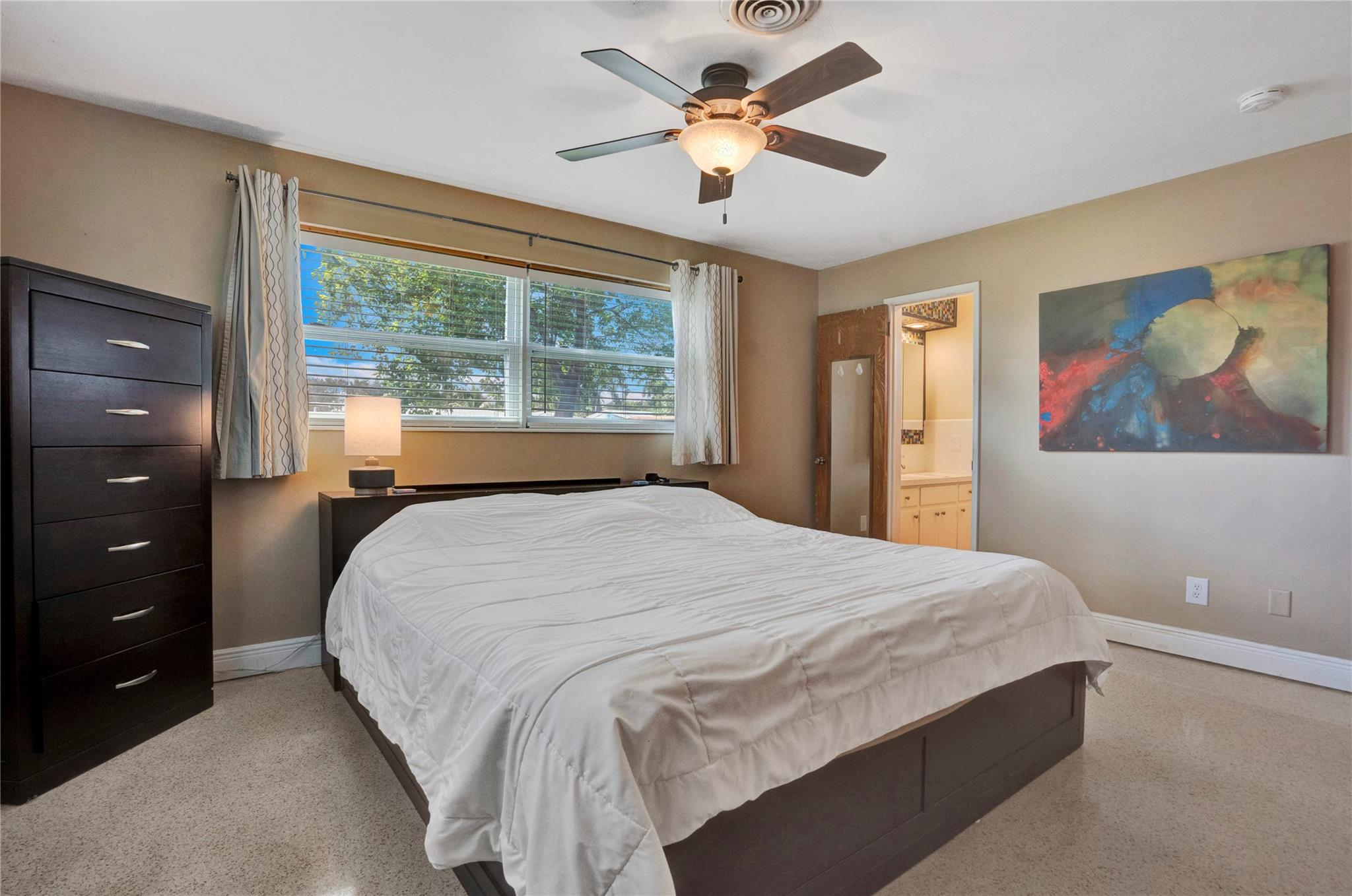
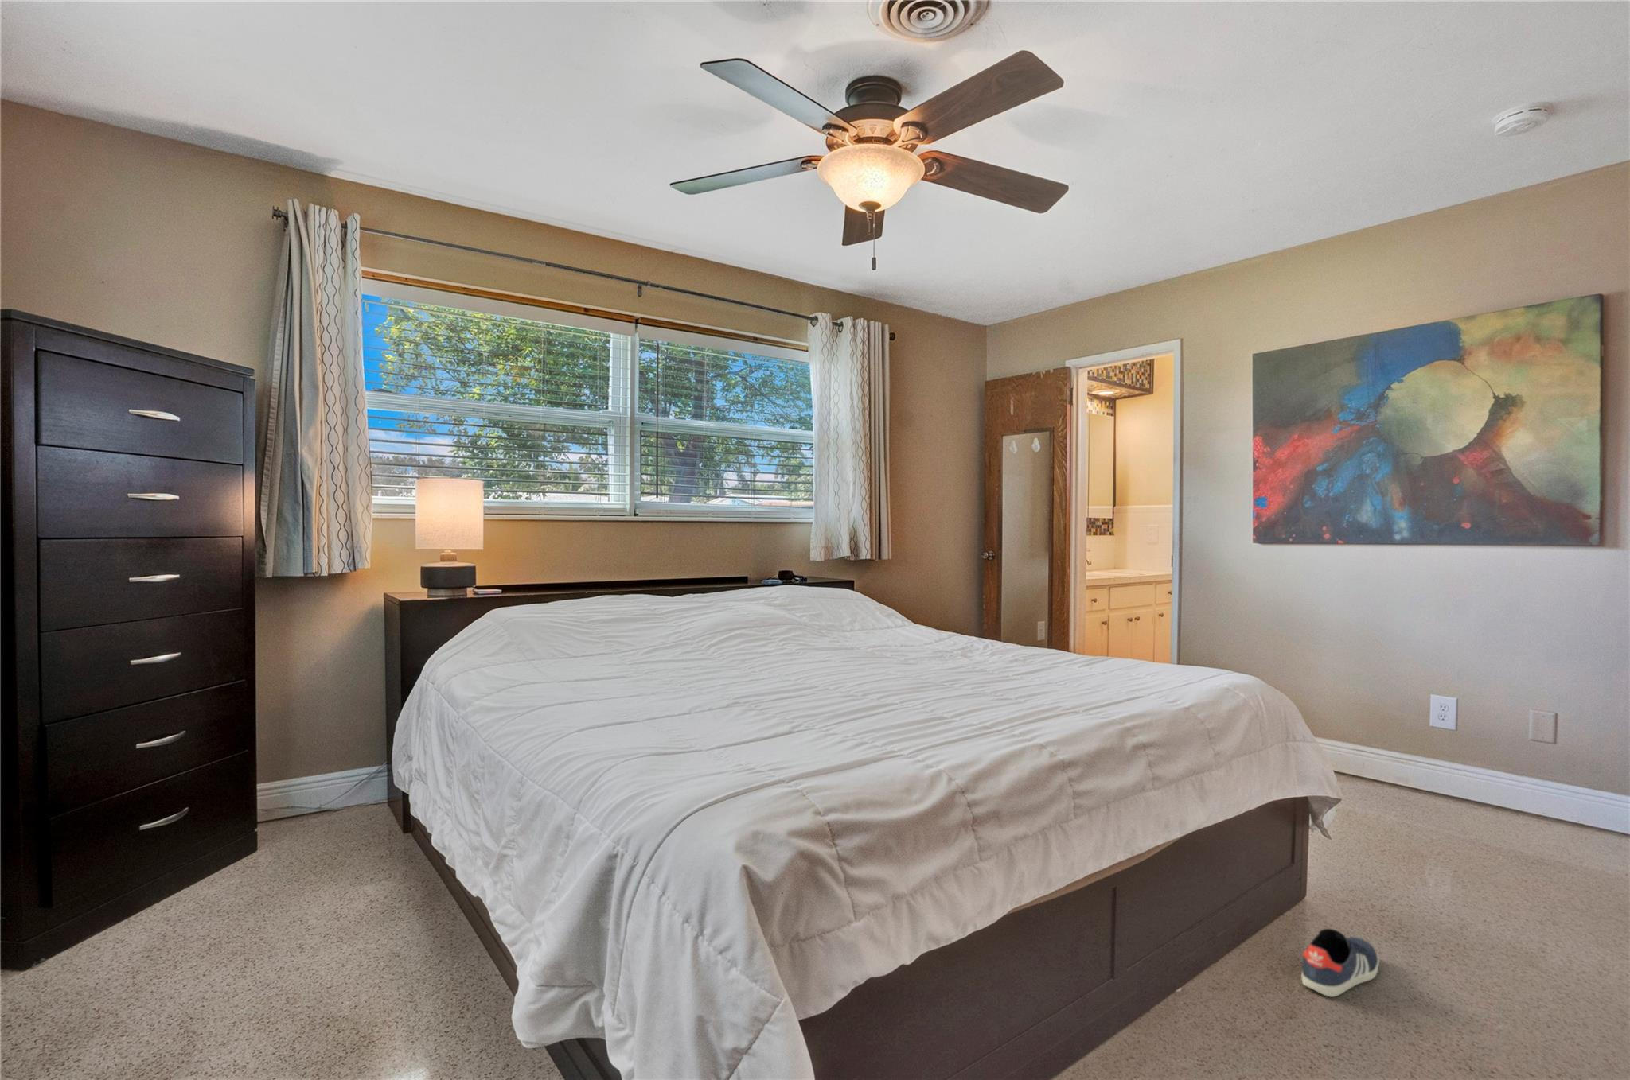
+ sneaker (1343, 950)
